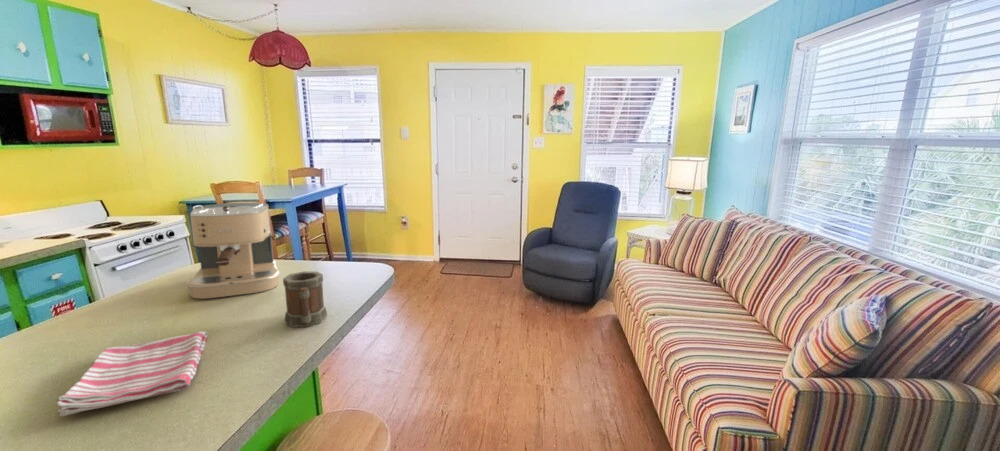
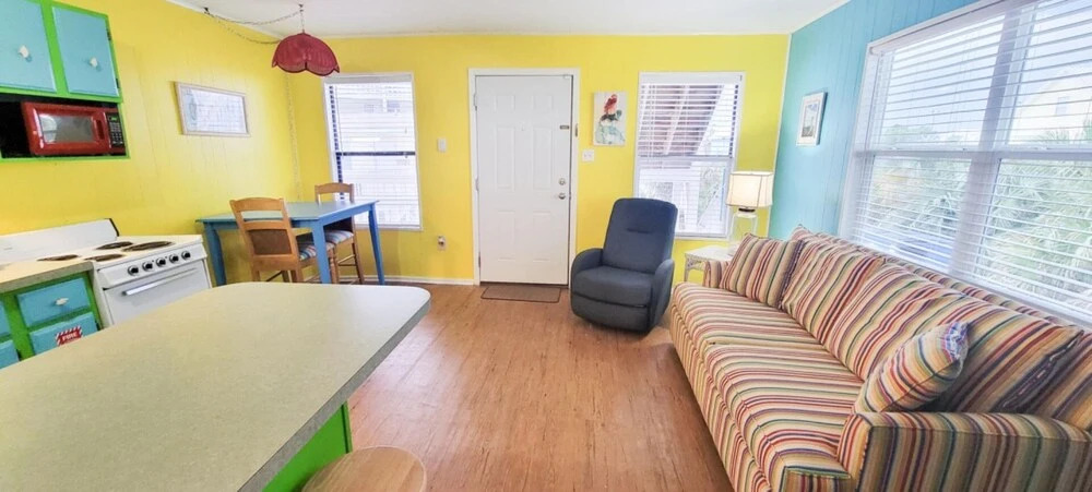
- mug (304, 299)
- dish towel (144, 363)
- coffee maker (232, 245)
